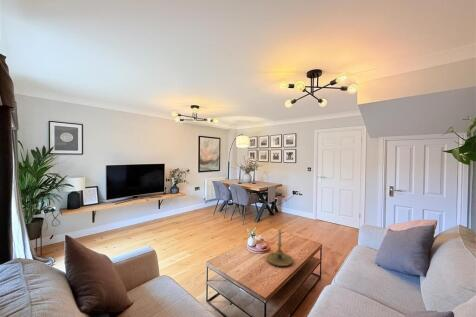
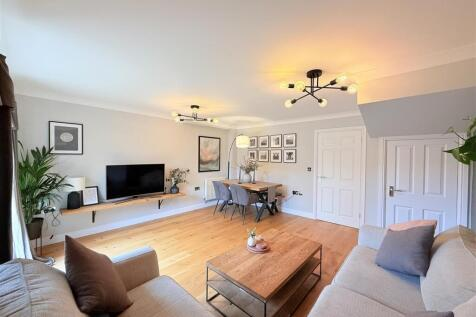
- candle holder (279, 245)
